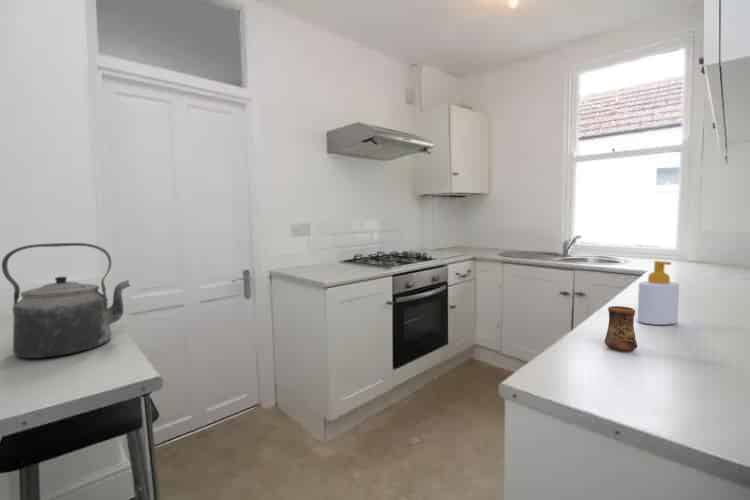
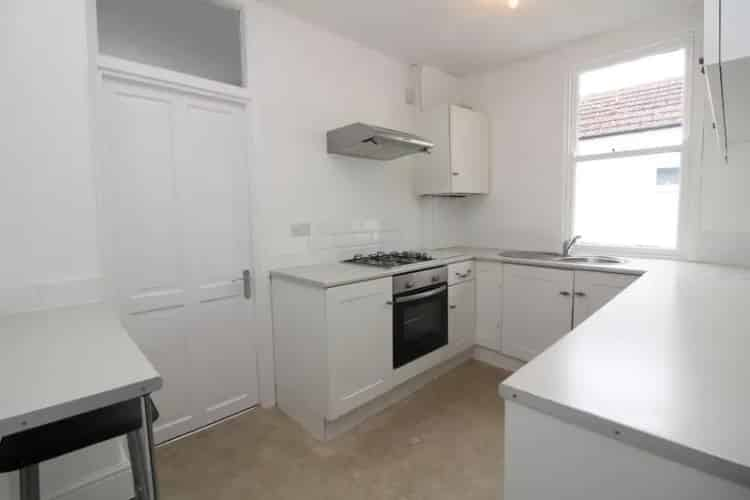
- cup (621, 328)
- soap bottle (658, 291)
- kettle (72, 294)
